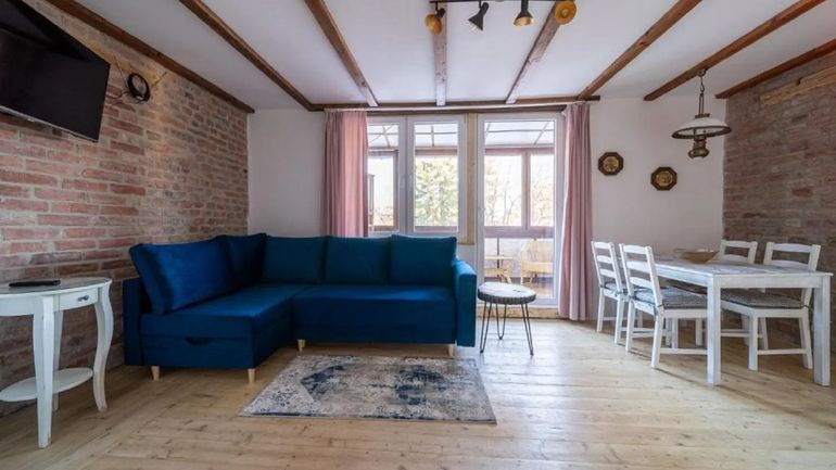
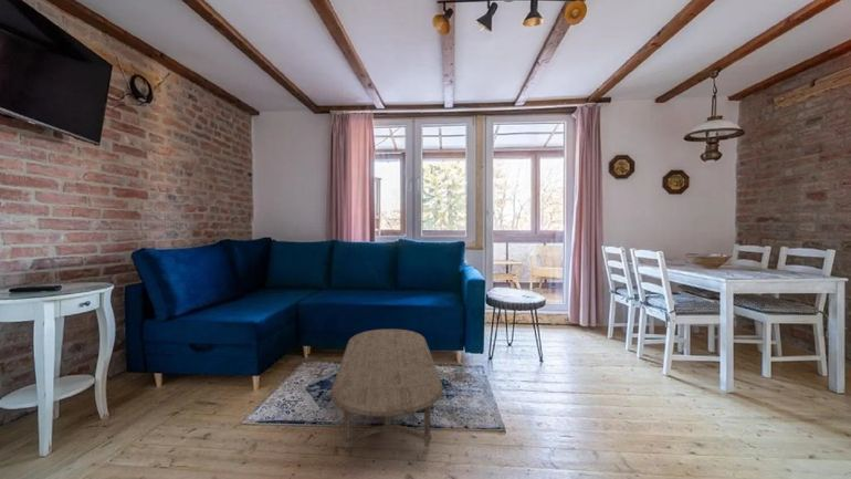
+ coffee table (387, 386)
